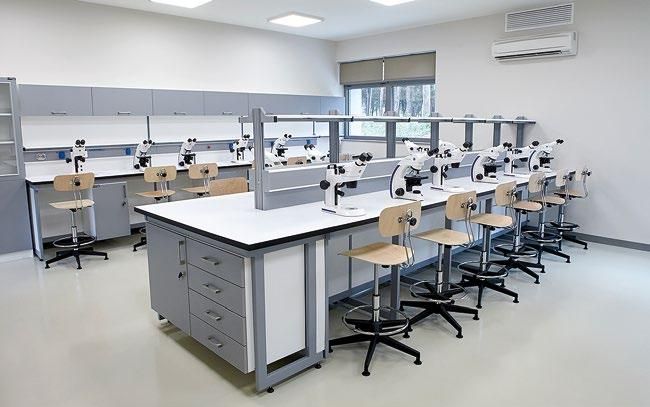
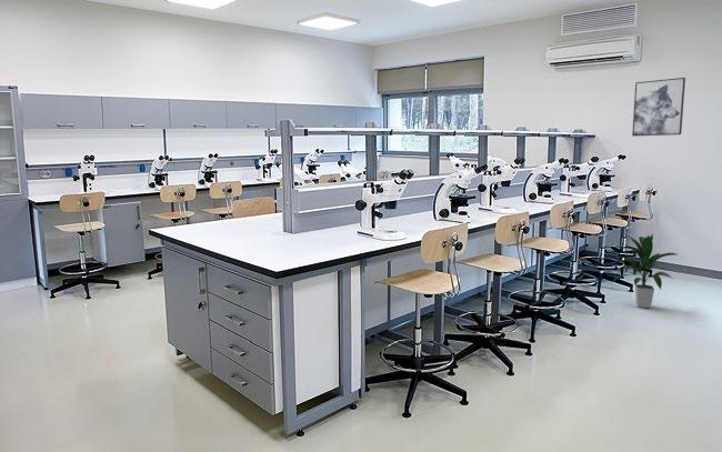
+ indoor plant (643, 269)
+ wall art (658, 108)
